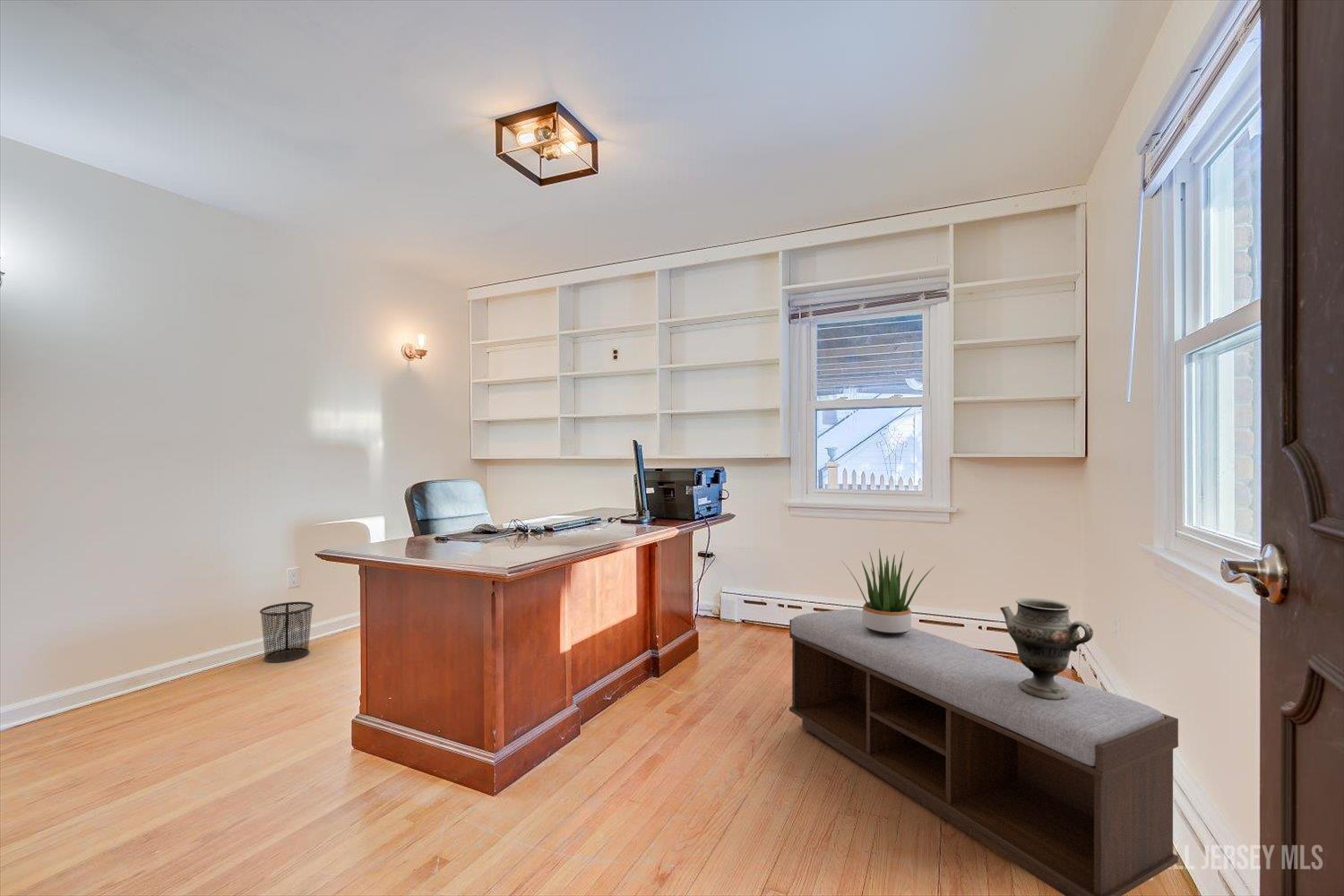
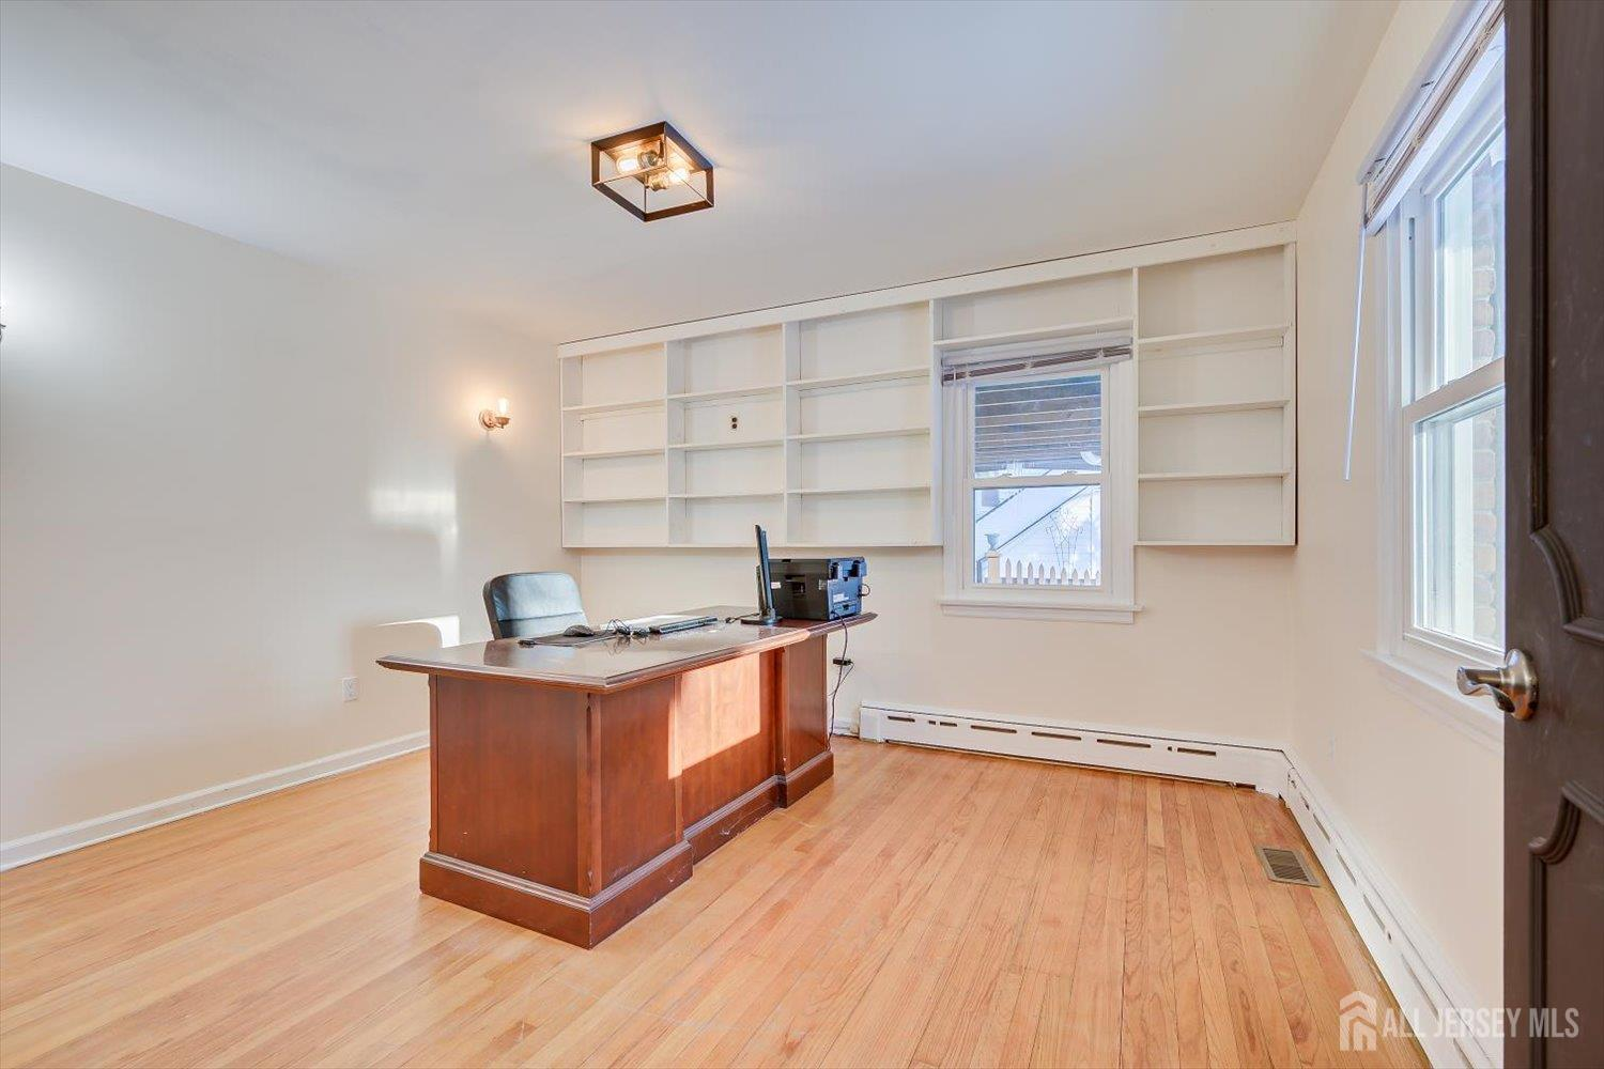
- waste bin (287, 631)
- decorative vase (1042, 646)
- potted plant (886, 590)
- bench (938, 717)
